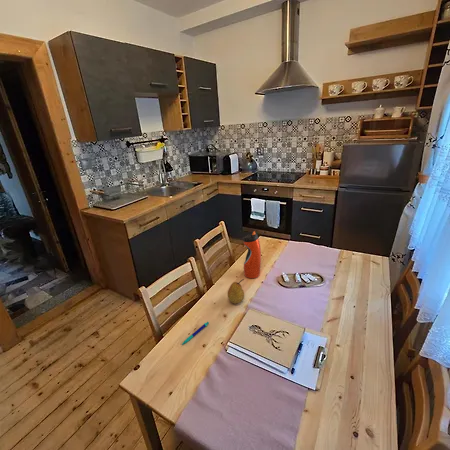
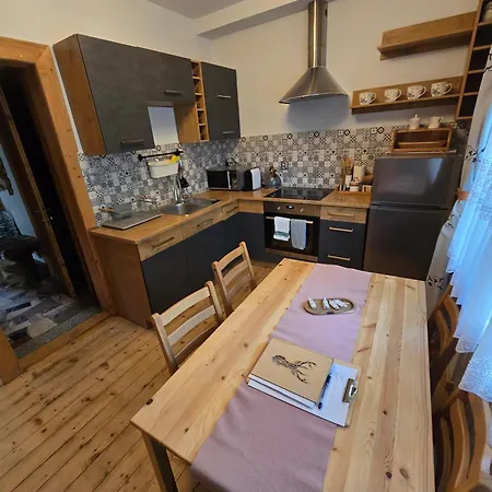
- fruit (235, 291)
- water bottle (252, 254)
- pen (195, 333)
